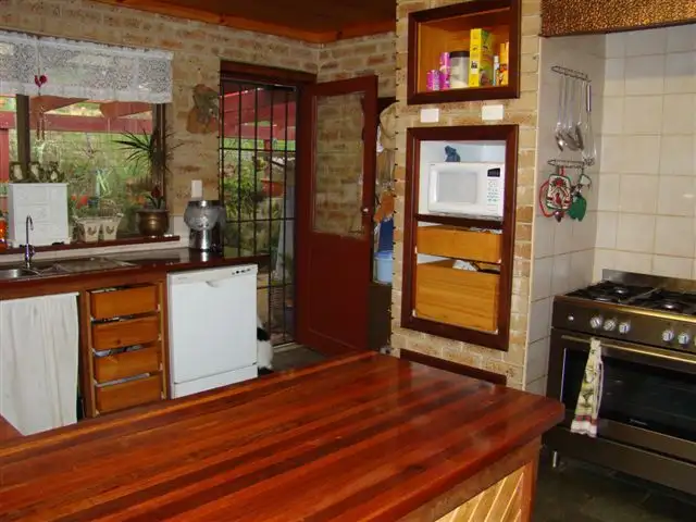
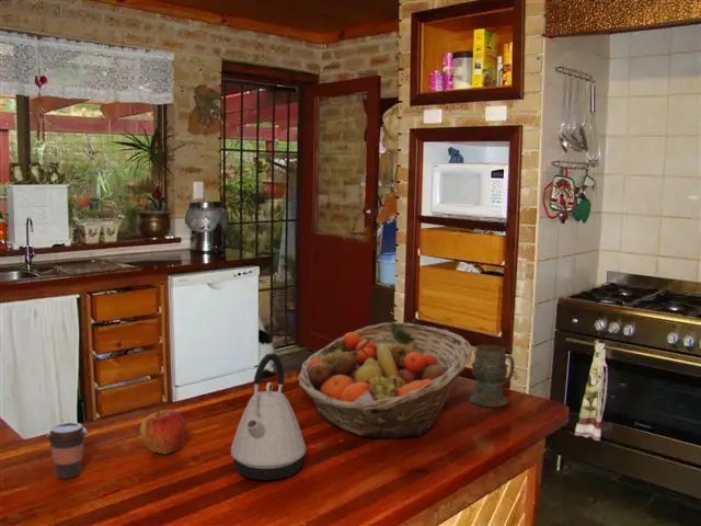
+ apple (163, 430)
+ mug (494, 376)
+ fruit basket (382, 375)
+ kettle (267, 412)
+ coffee cup (67, 450)
